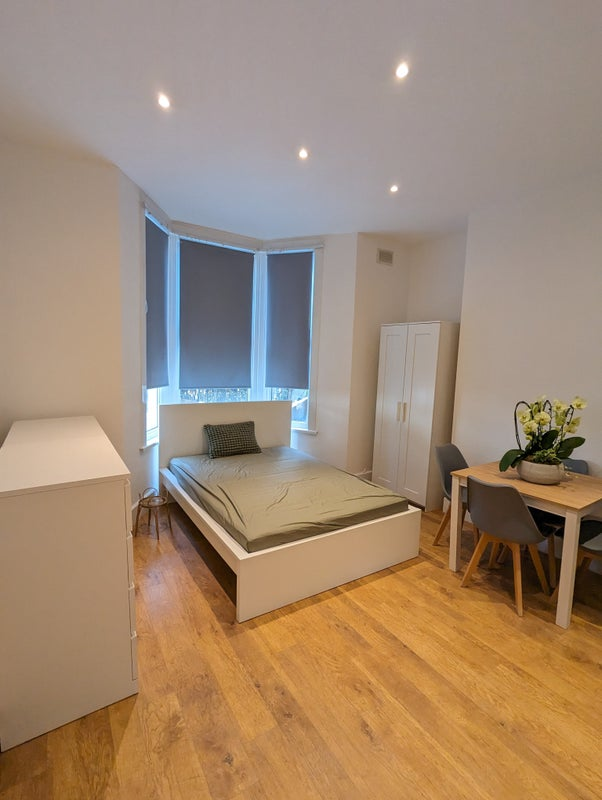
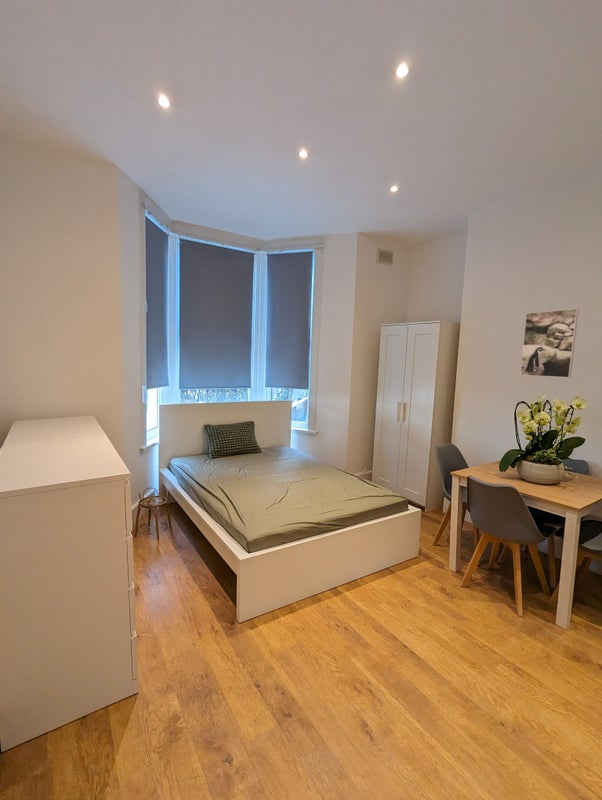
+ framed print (547, 344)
